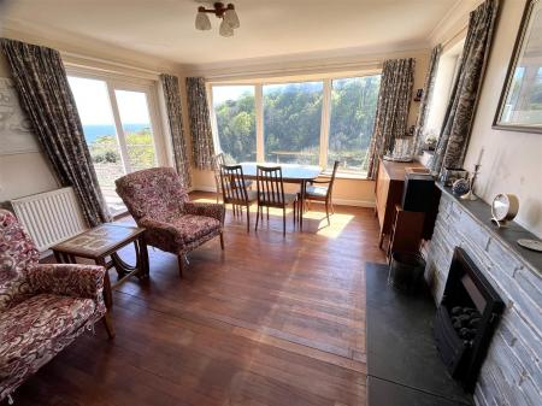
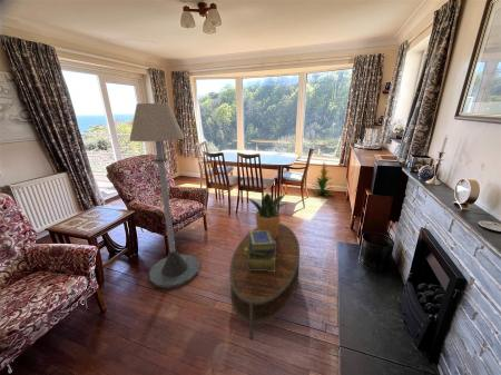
+ stack of books (261, 248)
+ floor lamp (165, 197)
+ indoor plant (323, 177)
+ coffee table (266, 270)
+ potted plant (266, 215)
